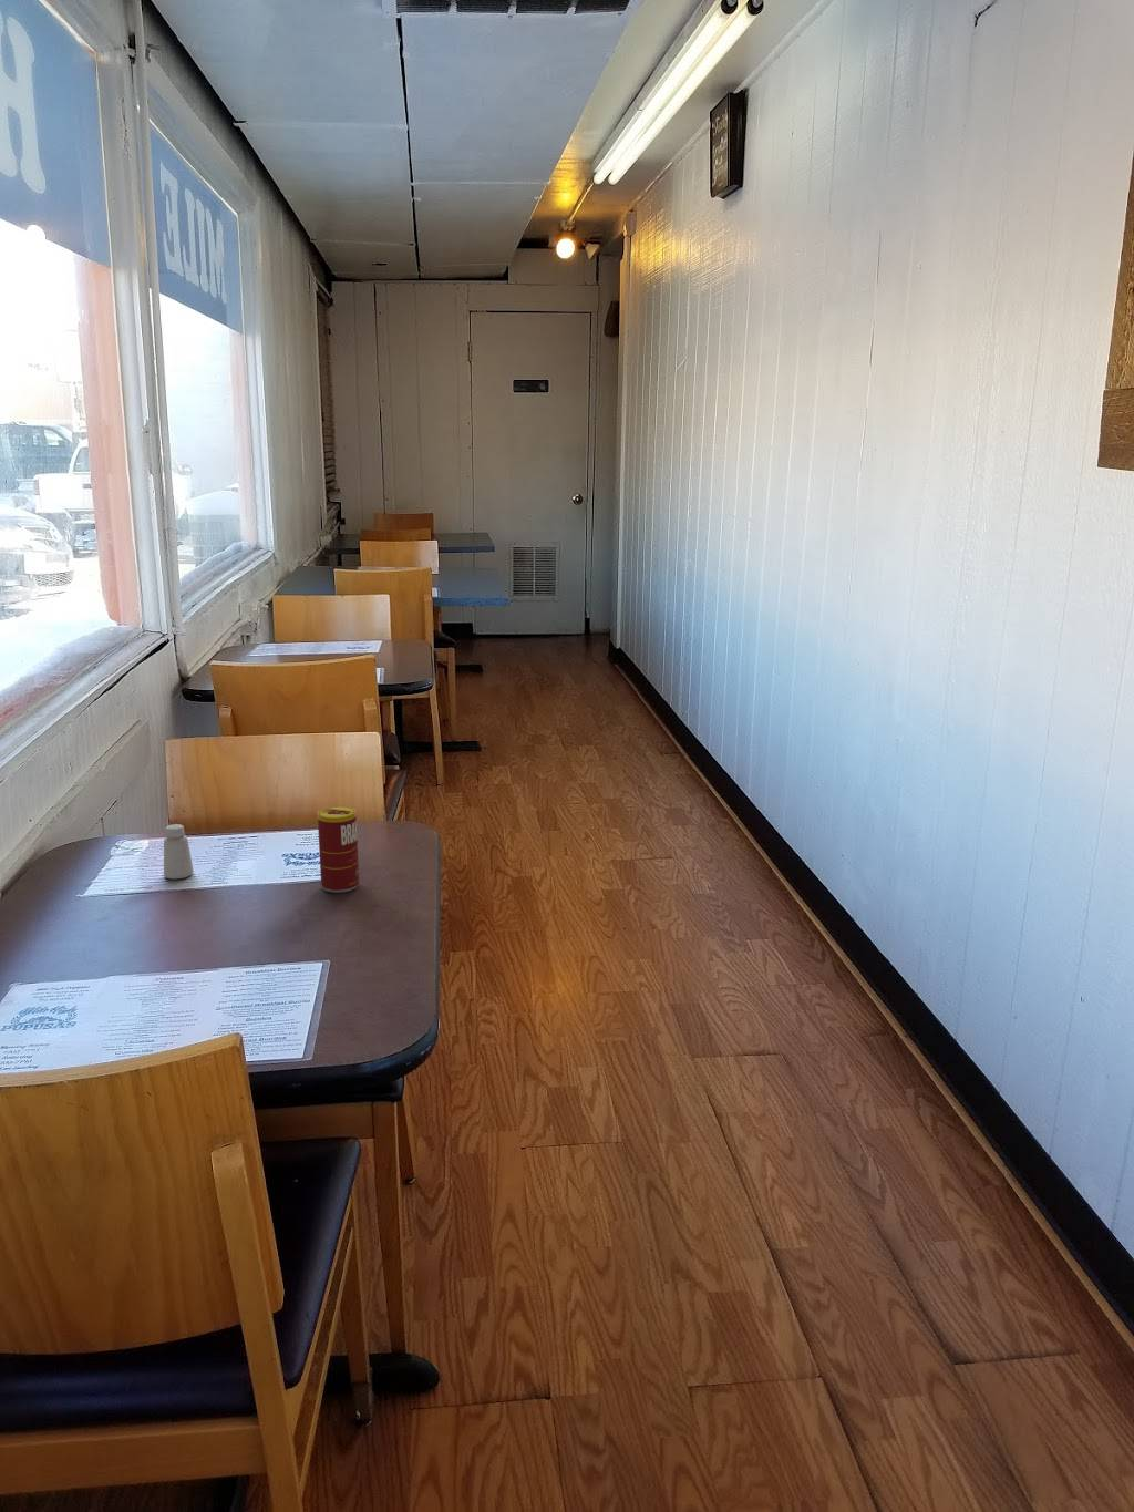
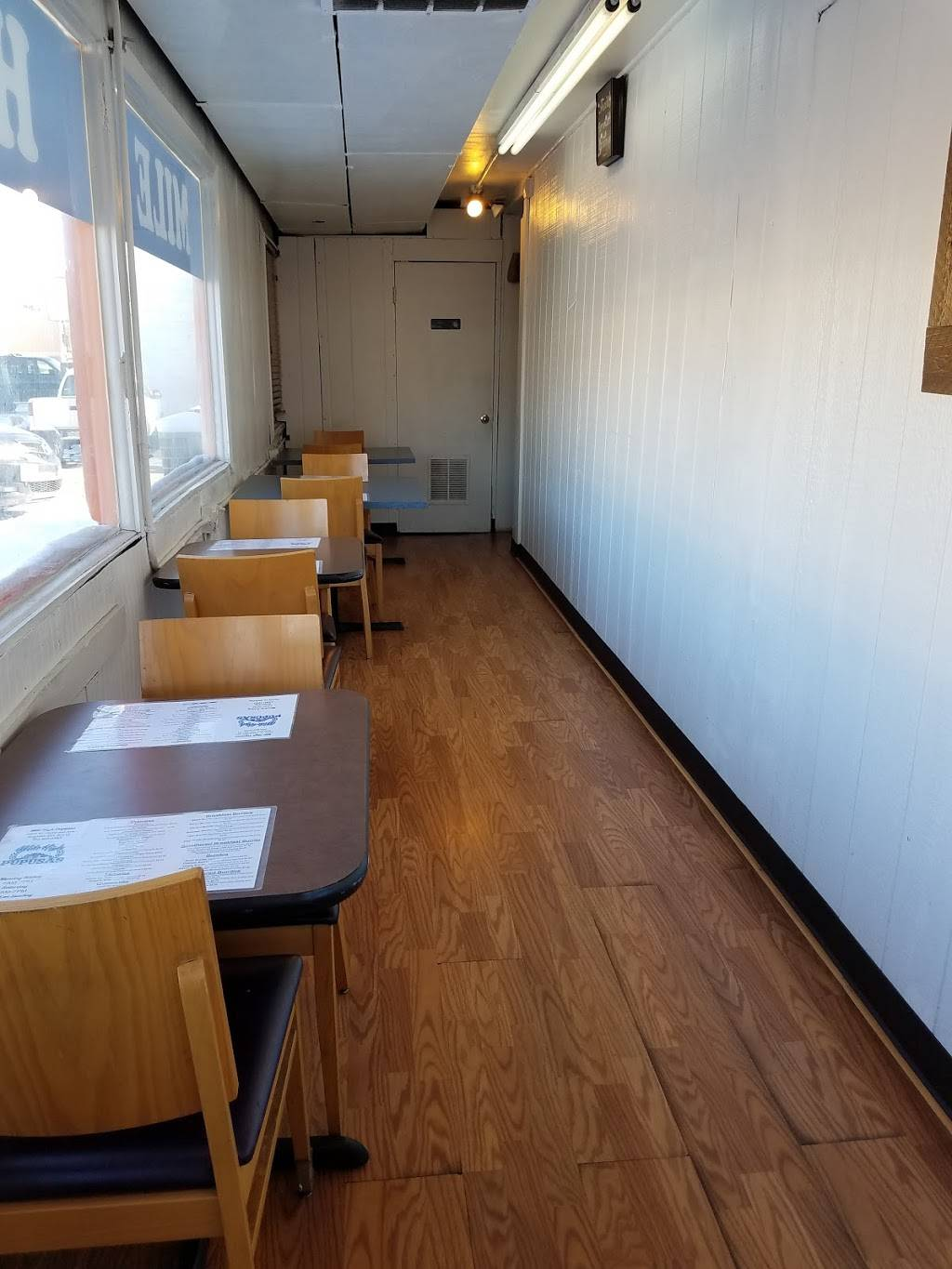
- beverage can (338, 848)
- saltshaker (176, 850)
